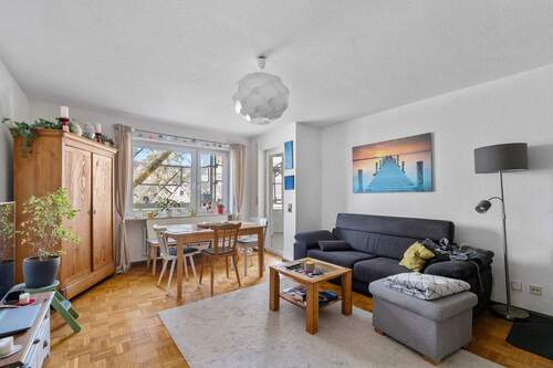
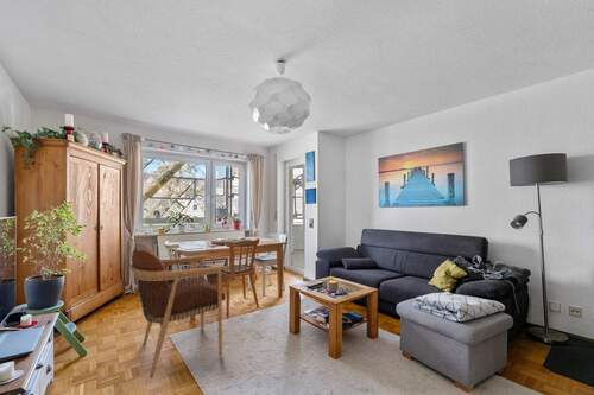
+ armchair (177, 297)
